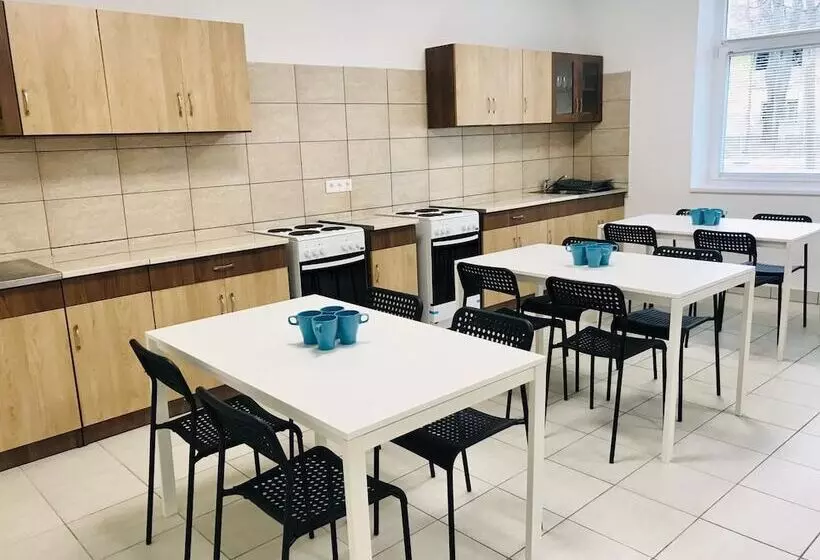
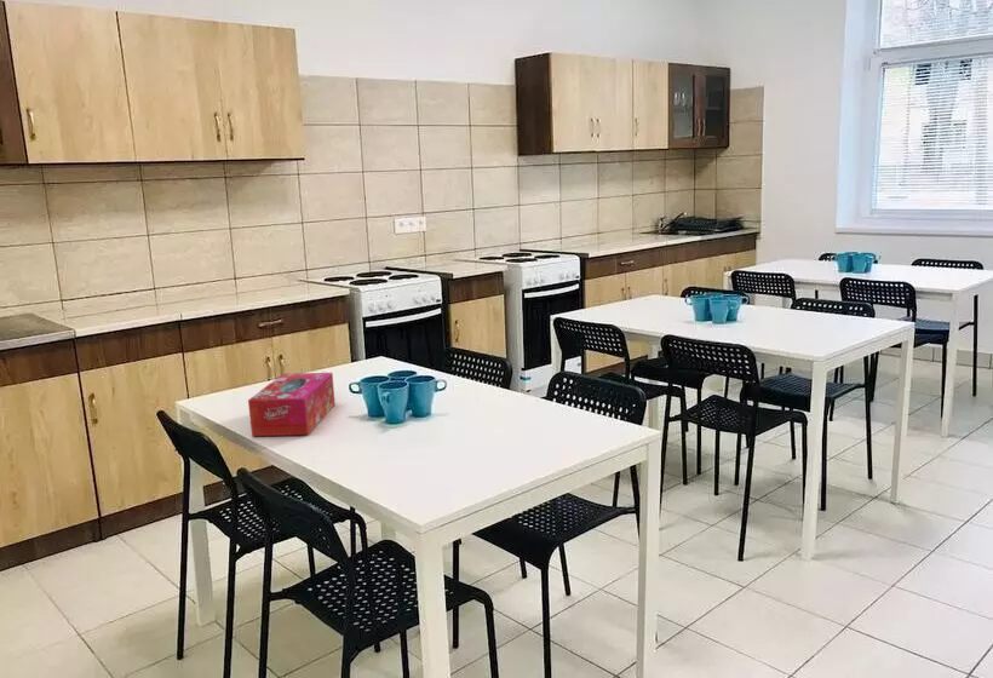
+ tissue box (294, 402)
